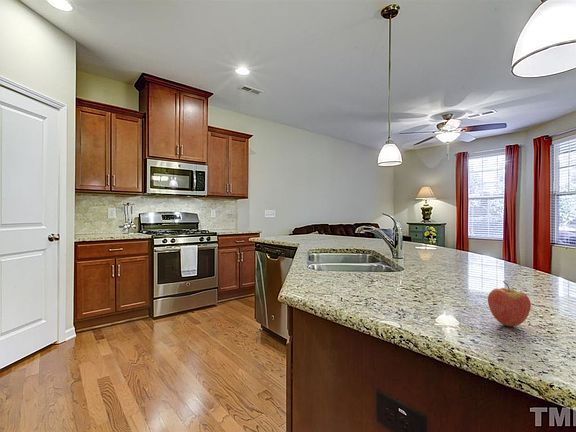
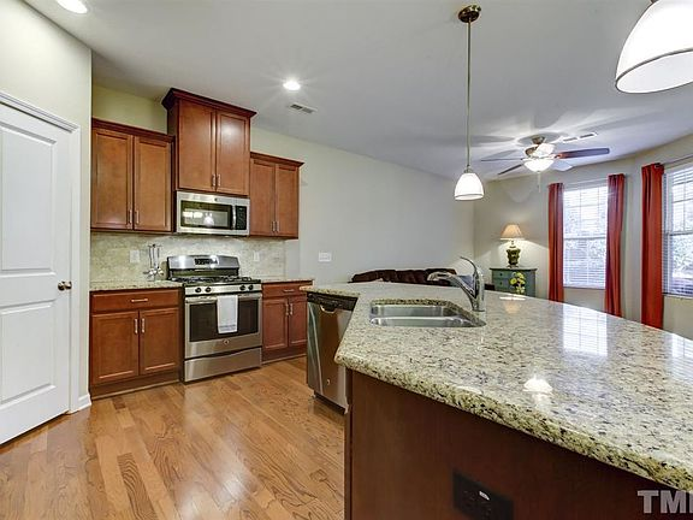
- fruit (508, 303)
